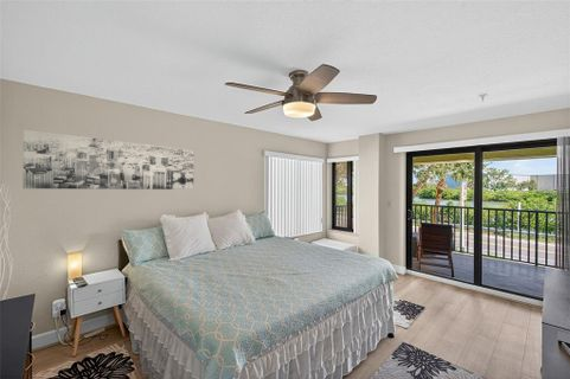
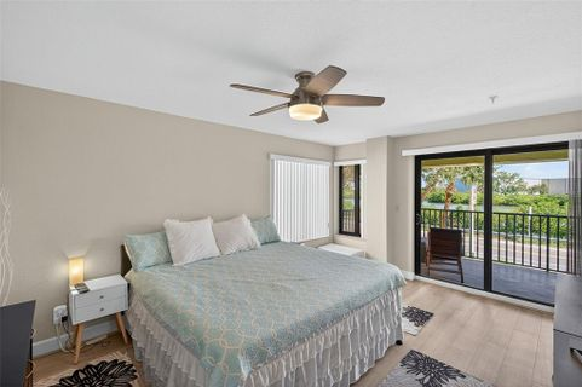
- wall art (124, 165)
